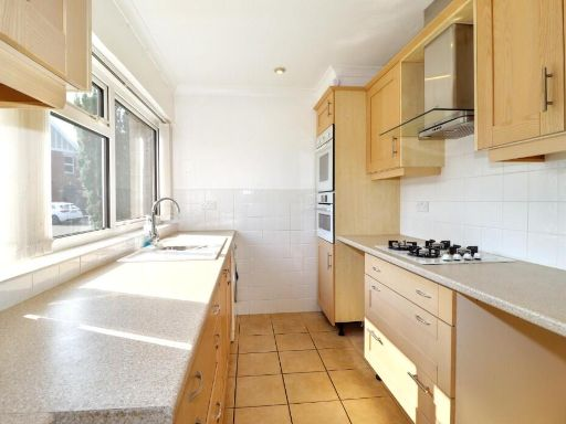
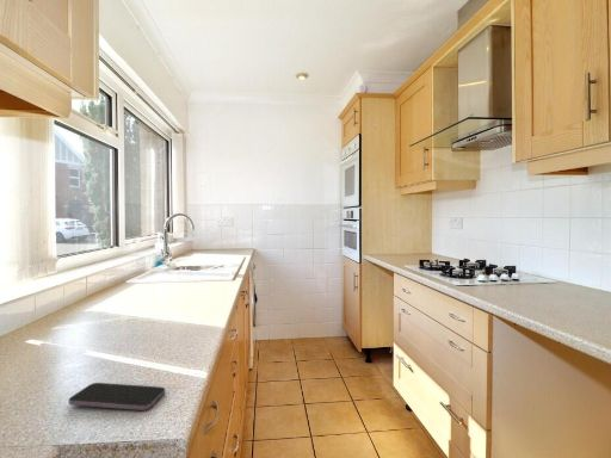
+ smartphone (118, 395)
